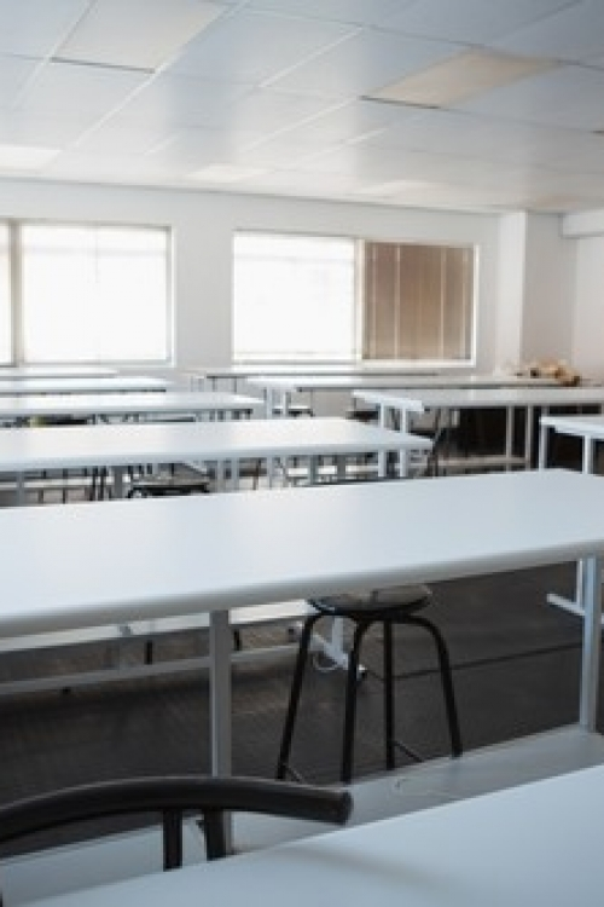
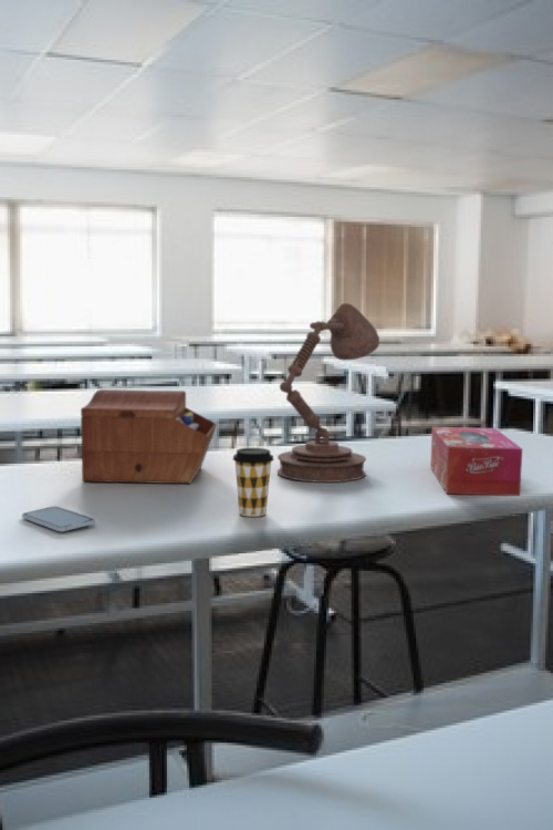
+ tissue box (472, 458)
+ coffee cup (252, 481)
+ smartphone (58, 518)
+ sewing box (152, 434)
+ desk lamp (305, 402)
